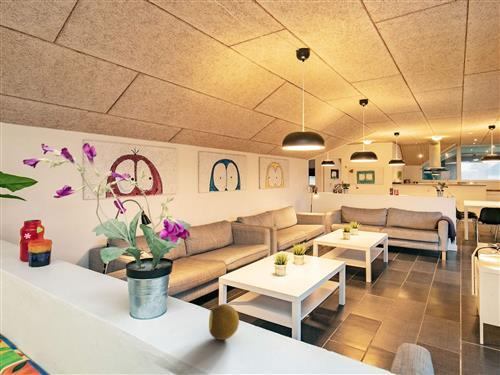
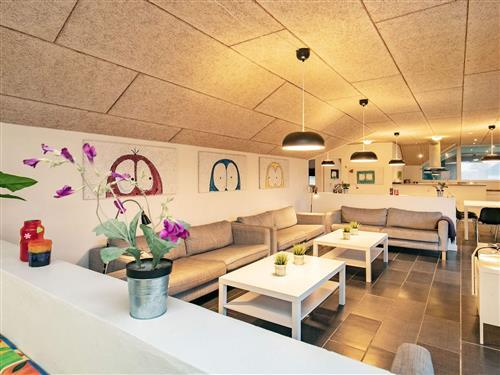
- fruit (223, 321)
